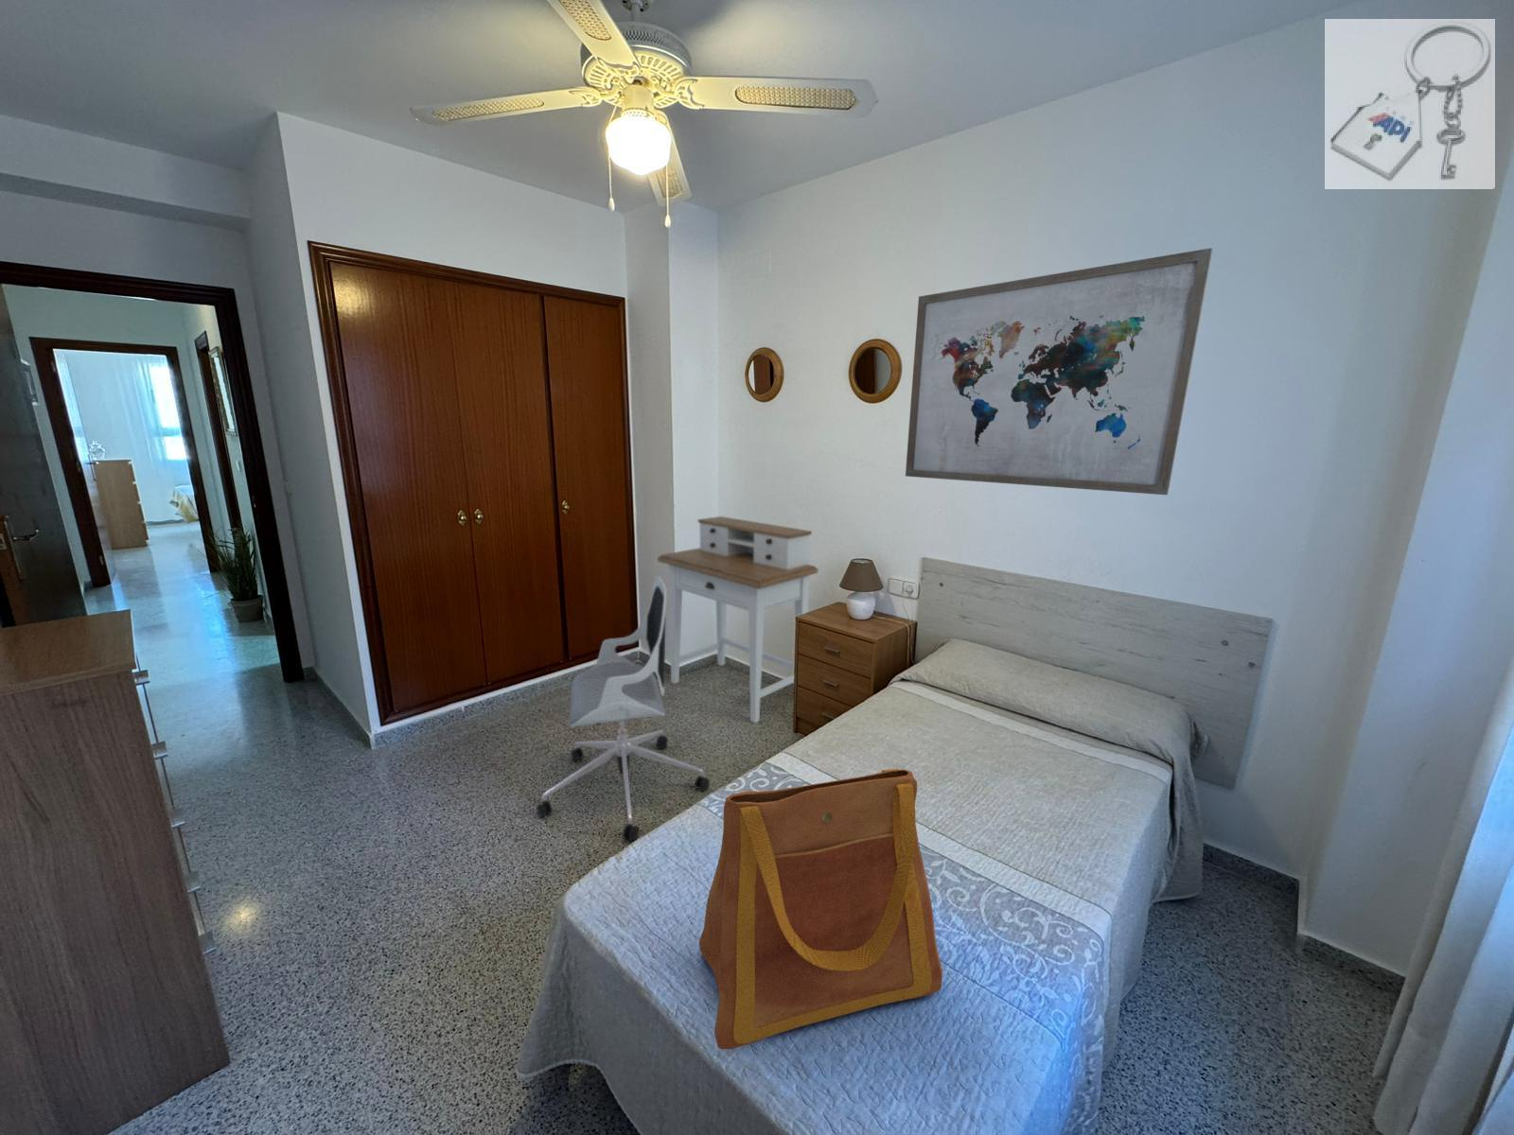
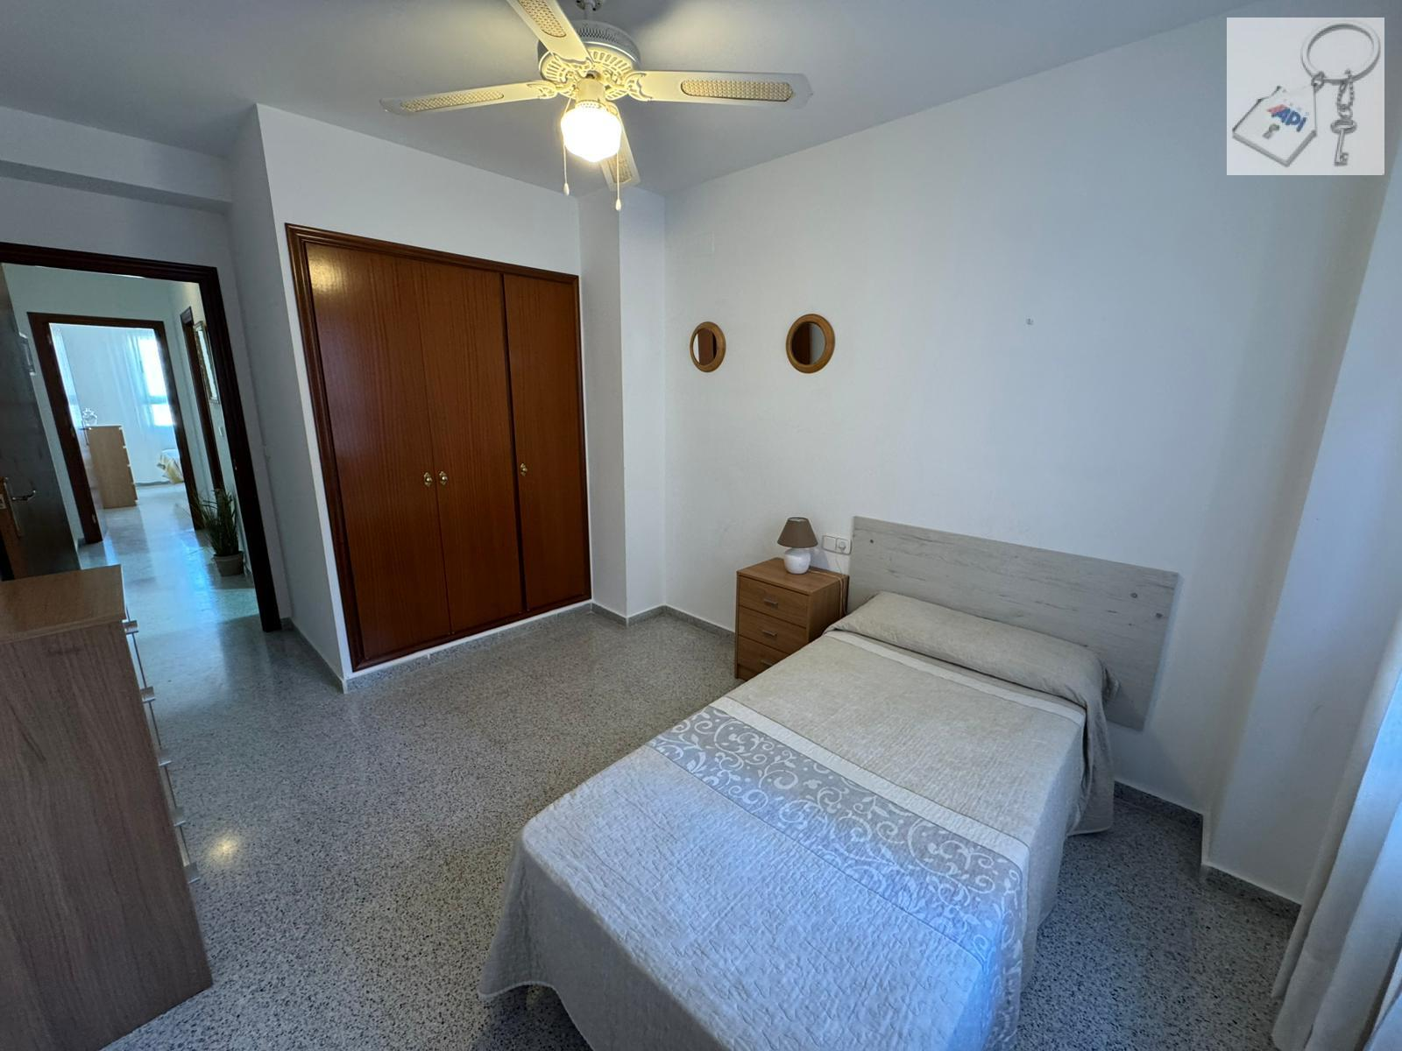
- wall art (1029, 384)
- tote bag (819, 882)
- office chair (619, 687)
- desk (736, 607)
